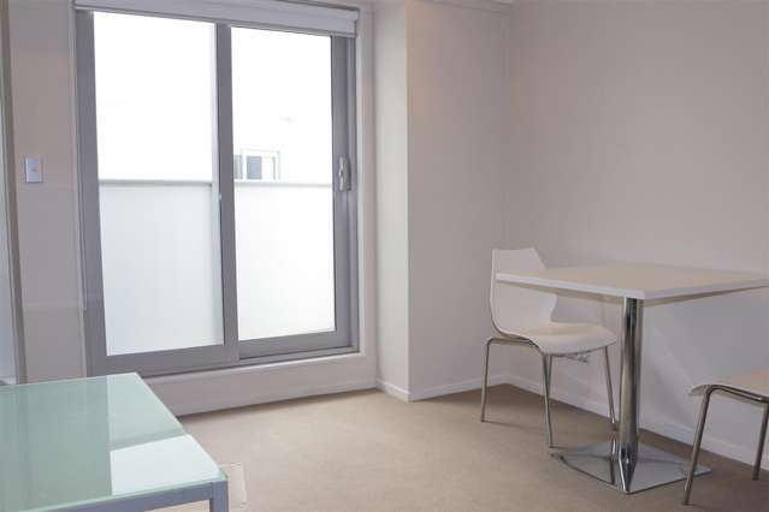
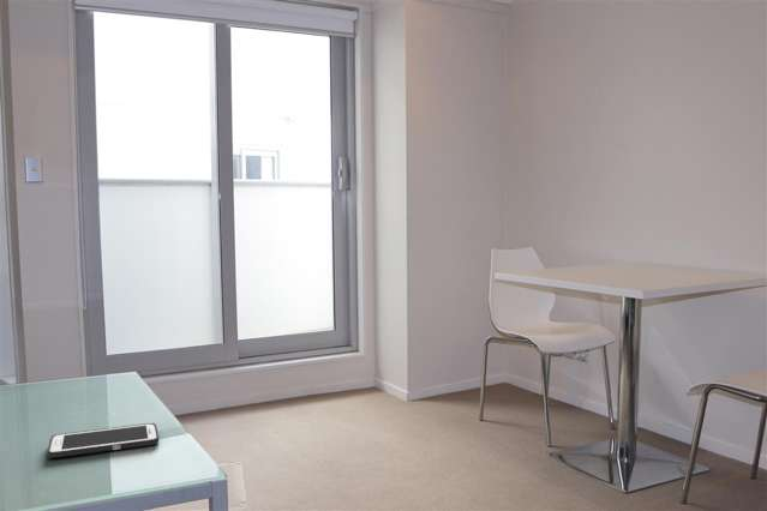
+ cell phone (104, 439)
